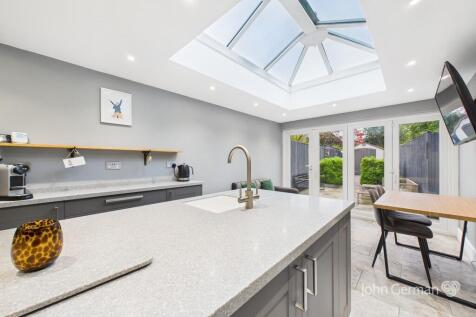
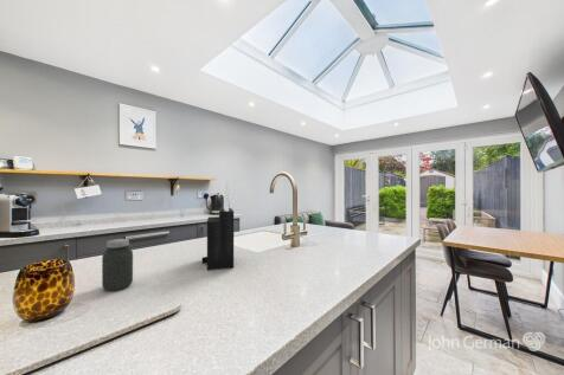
+ knife block (217, 222)
+ jar (117, 263)
